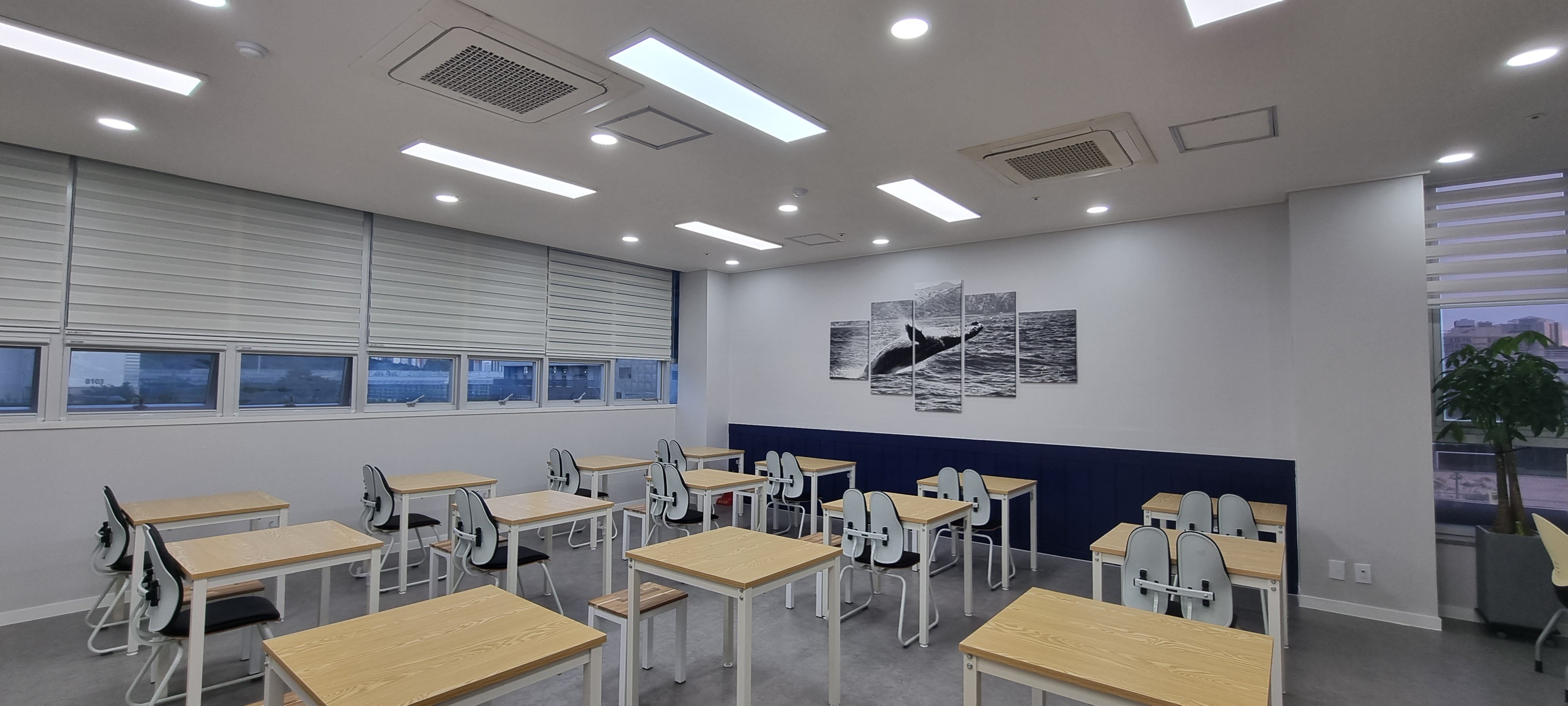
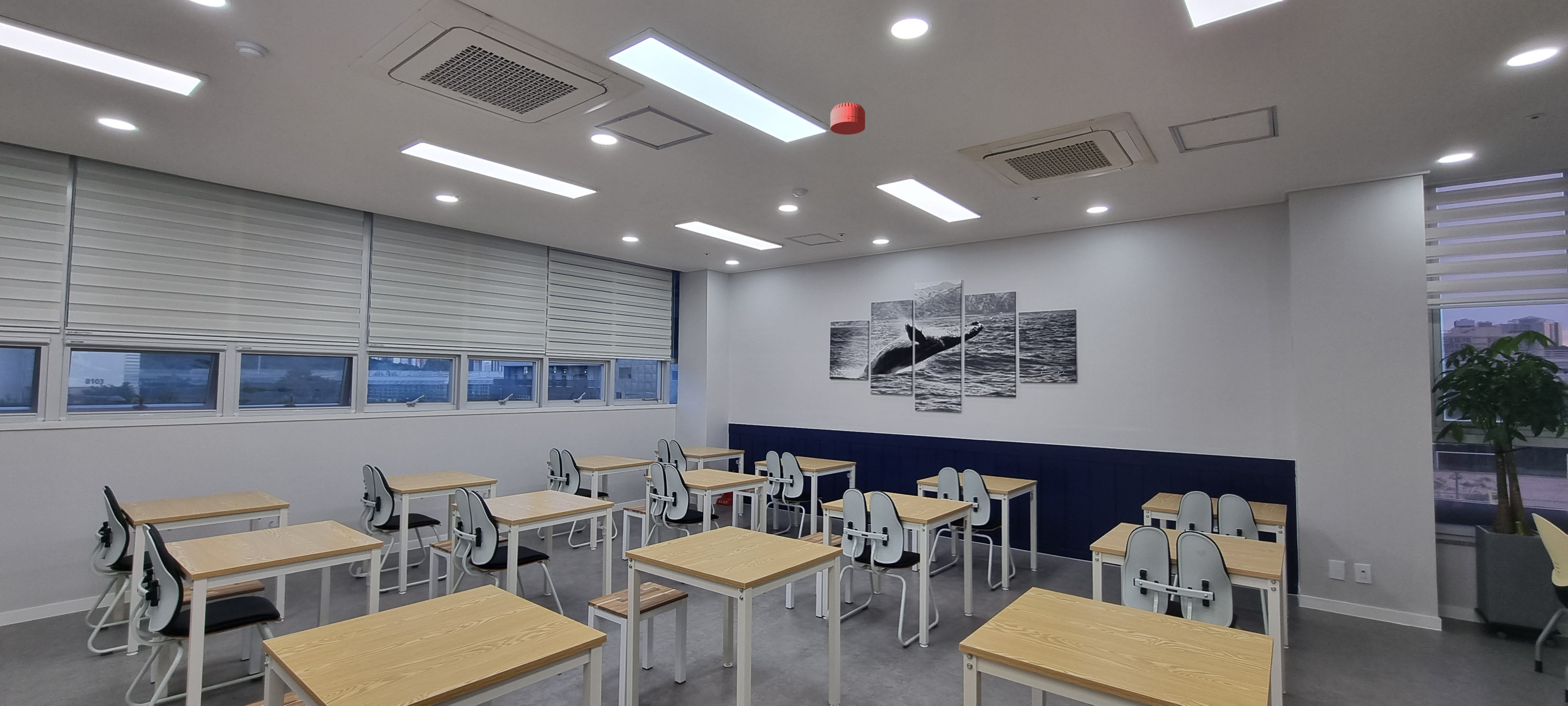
+ smoke detector (848, 118)
